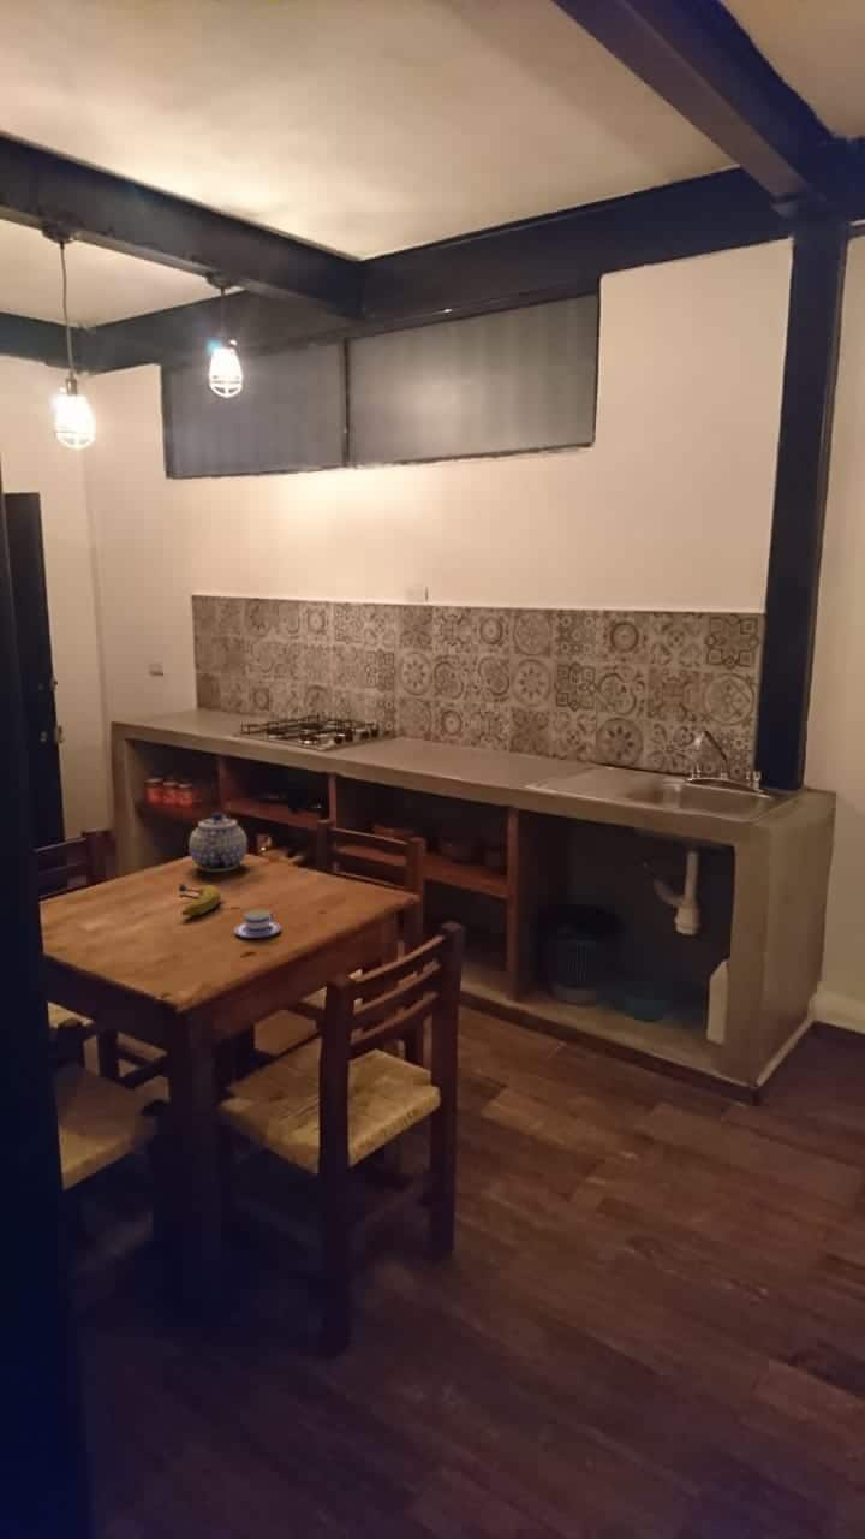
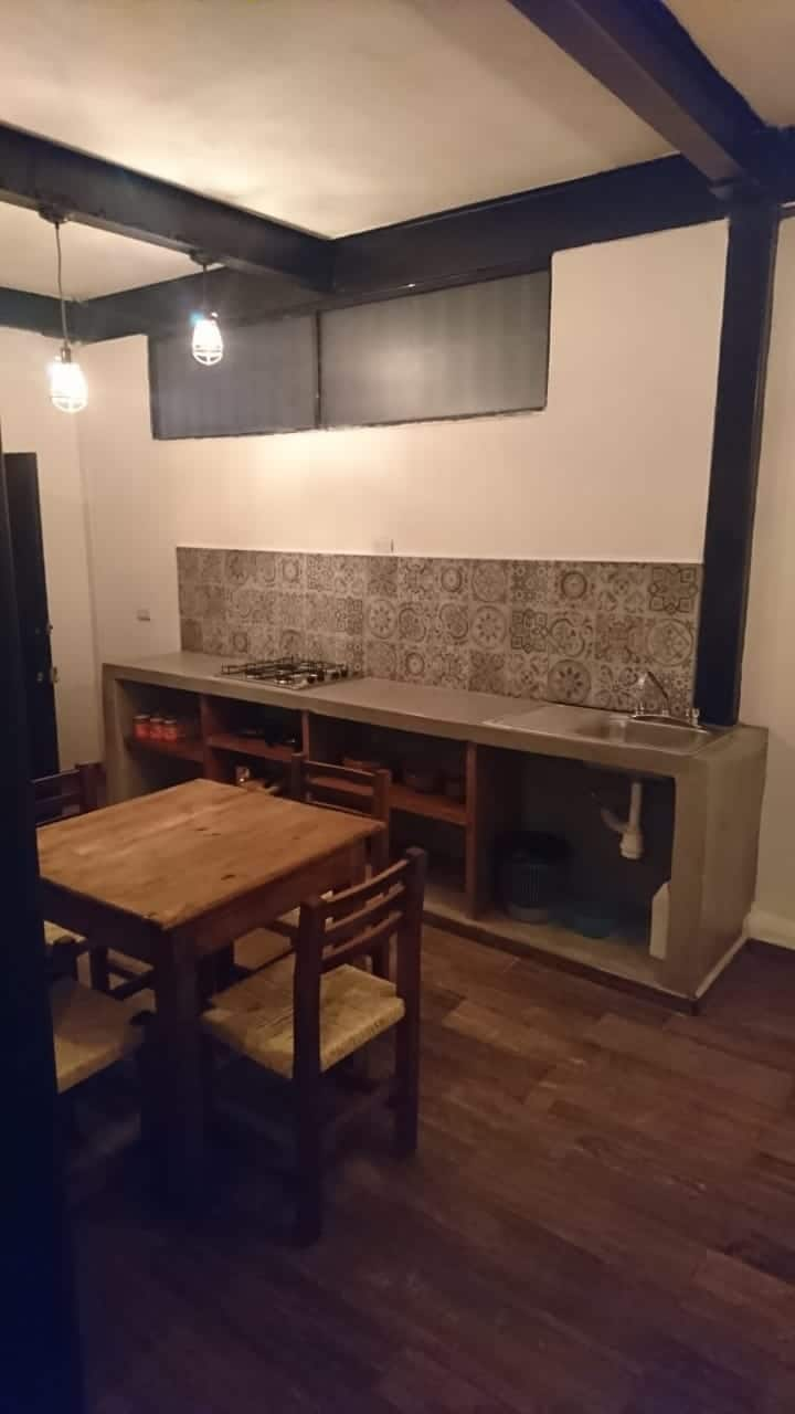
- teacup (257, 922)
- teapot (217, 839)
- fruit (192, 902)
